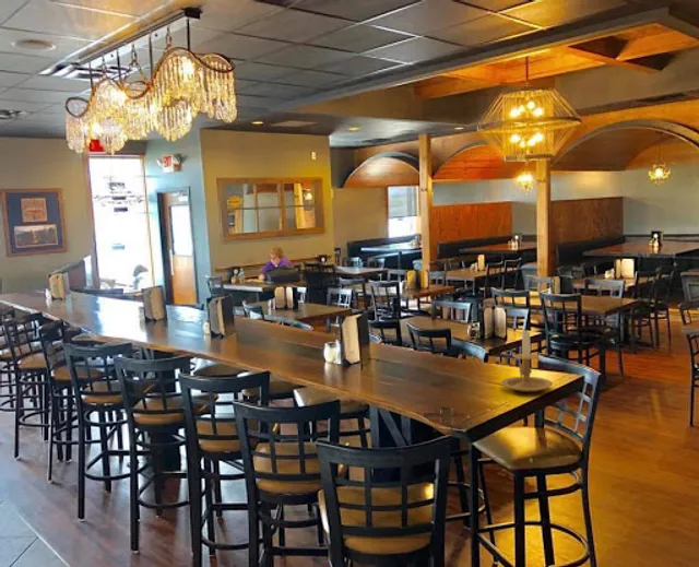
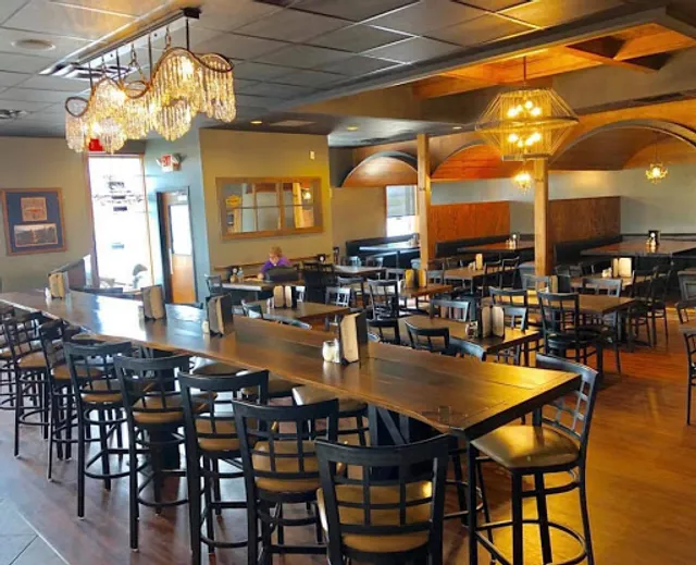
- candle holder (525, 358)
